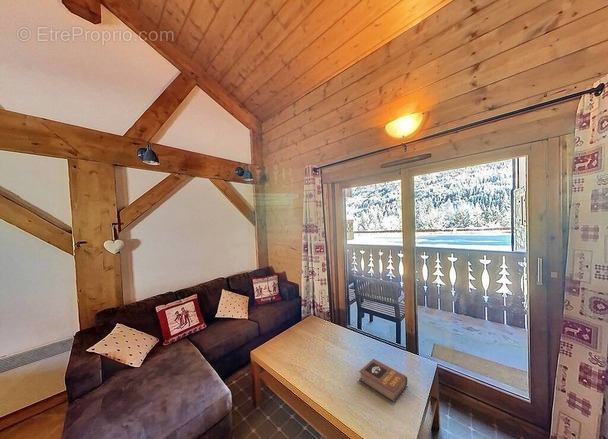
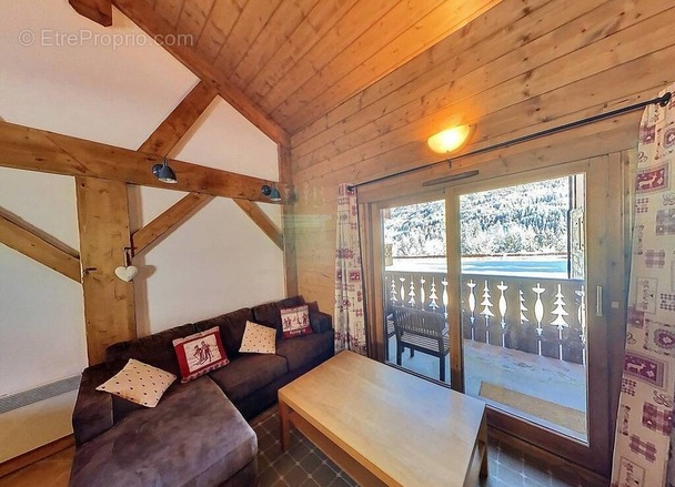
- book (381, 376)
